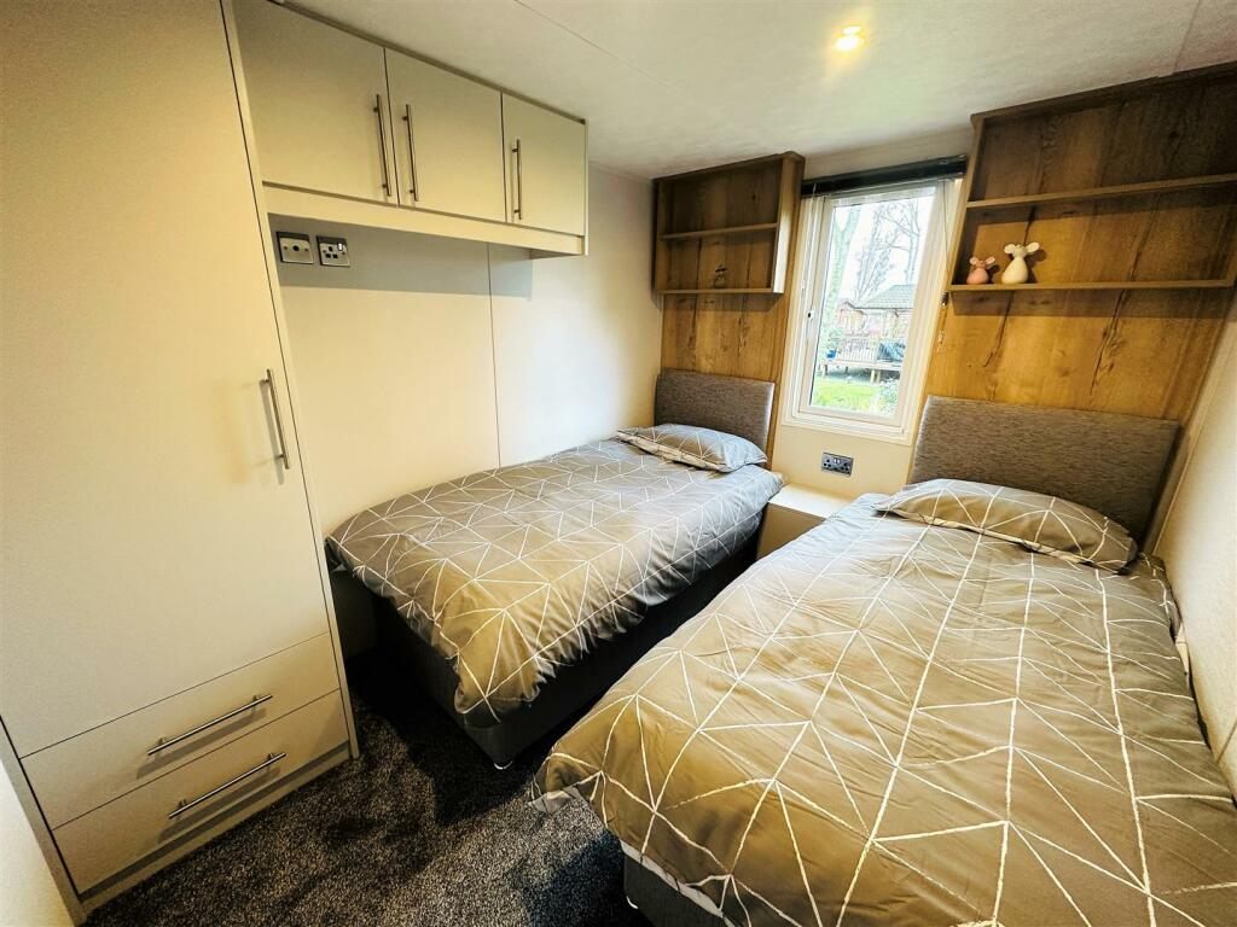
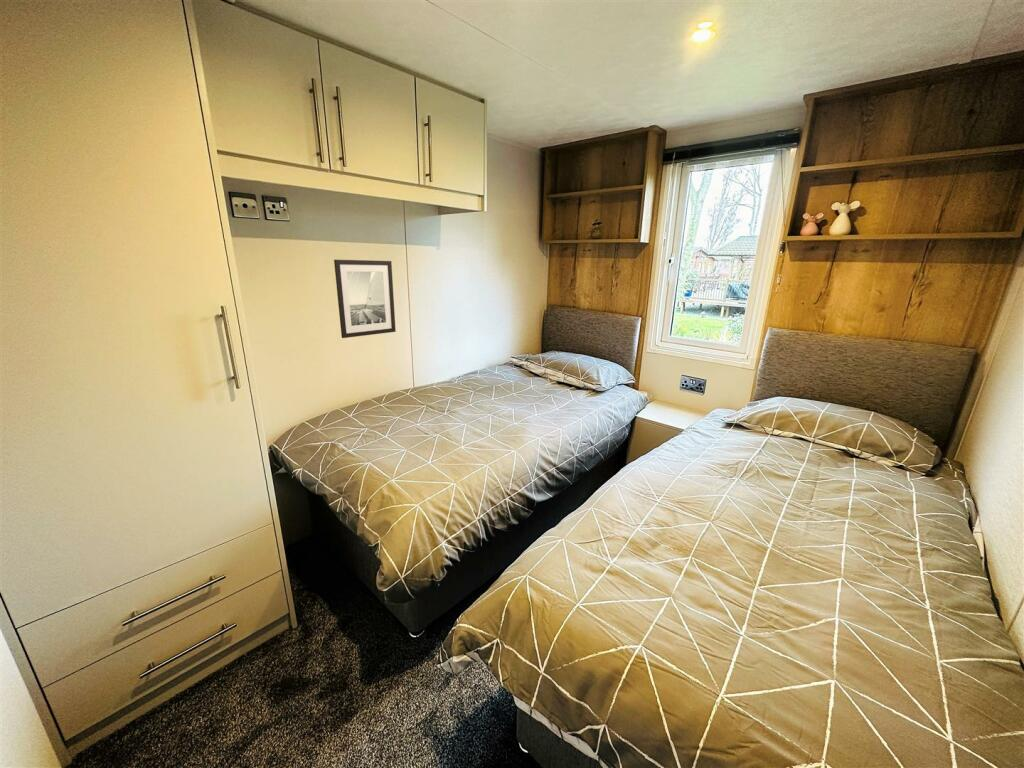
+ wall art (367, 298)
